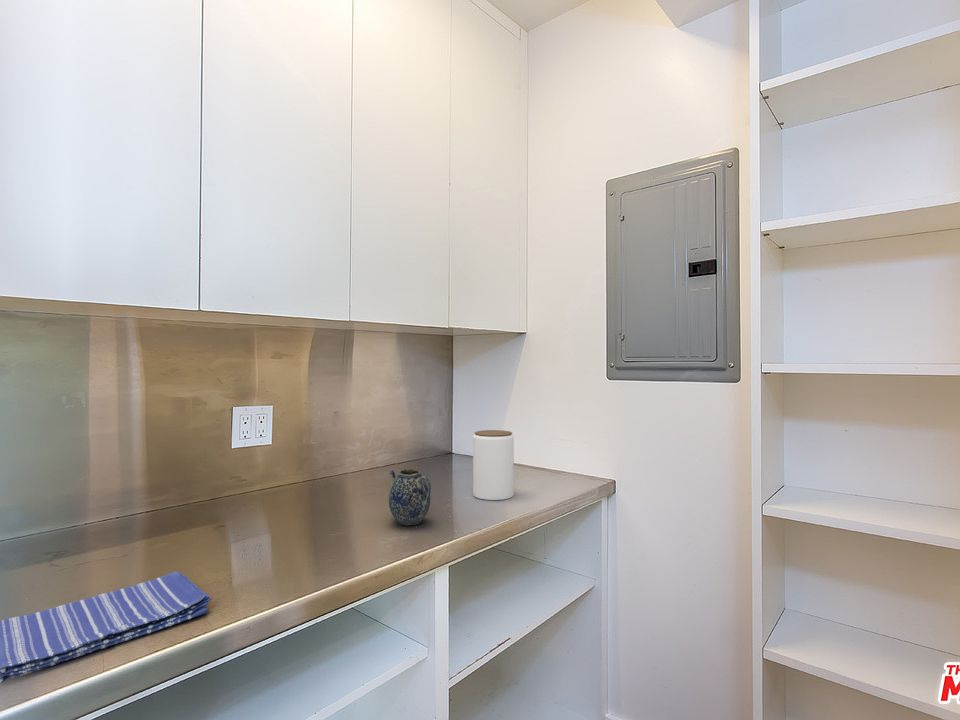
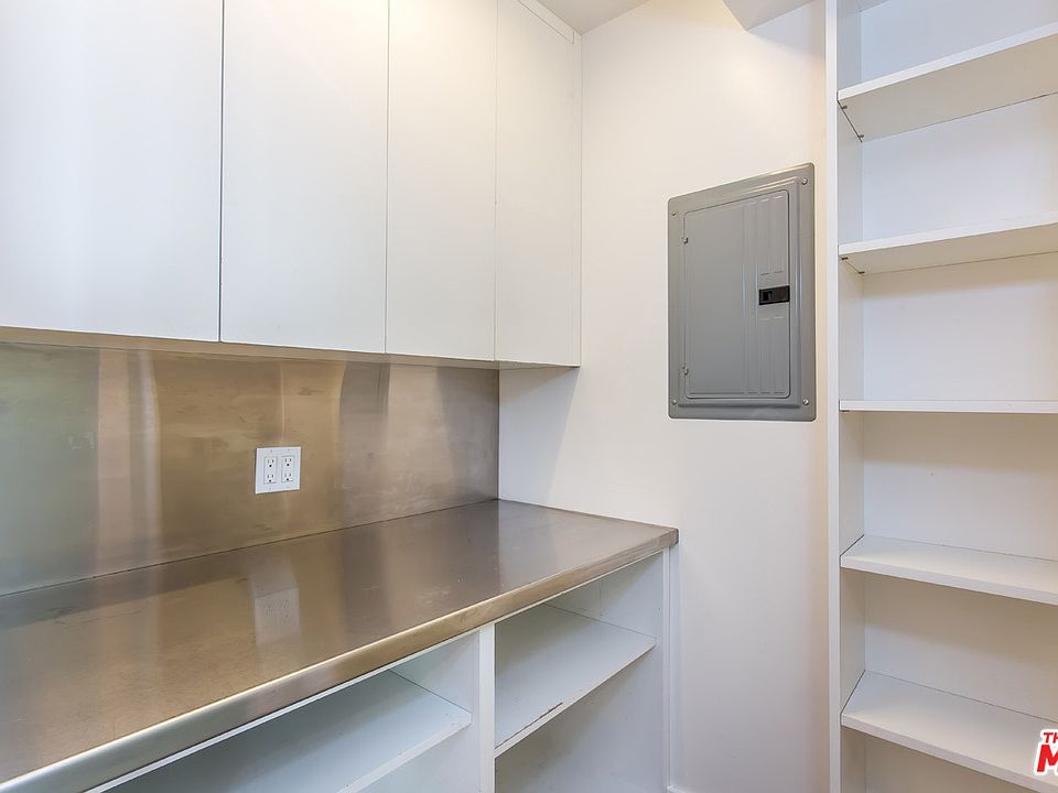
- jar (493, 463)
- dish towel (106, 613)
- teapot (408, 495)
